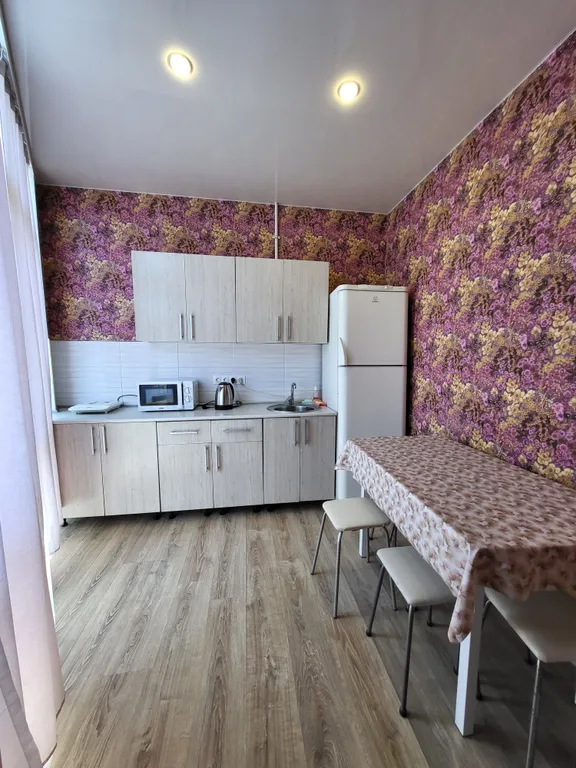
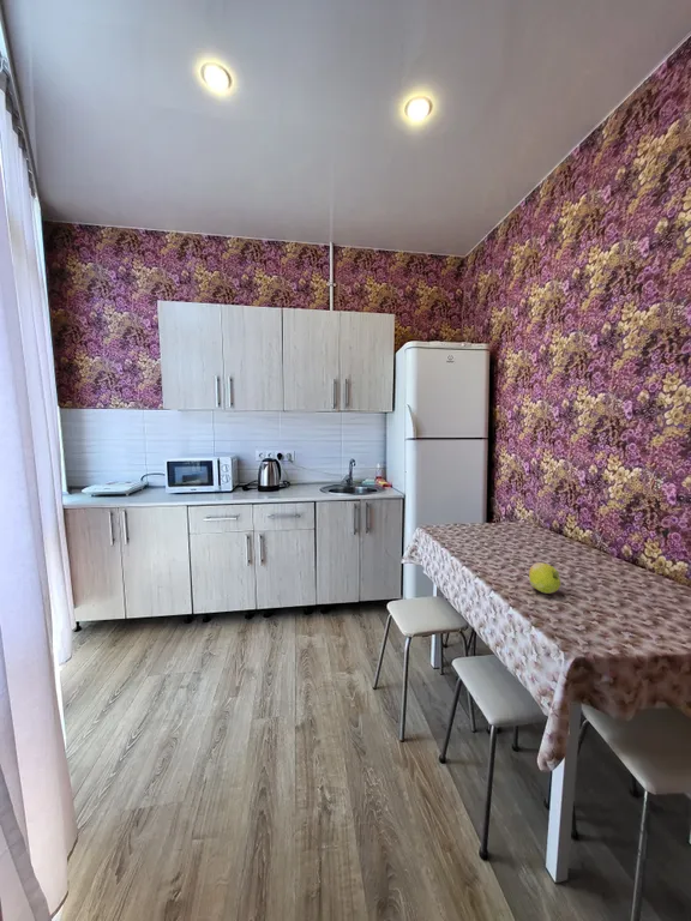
+ fruit (545, 578)
